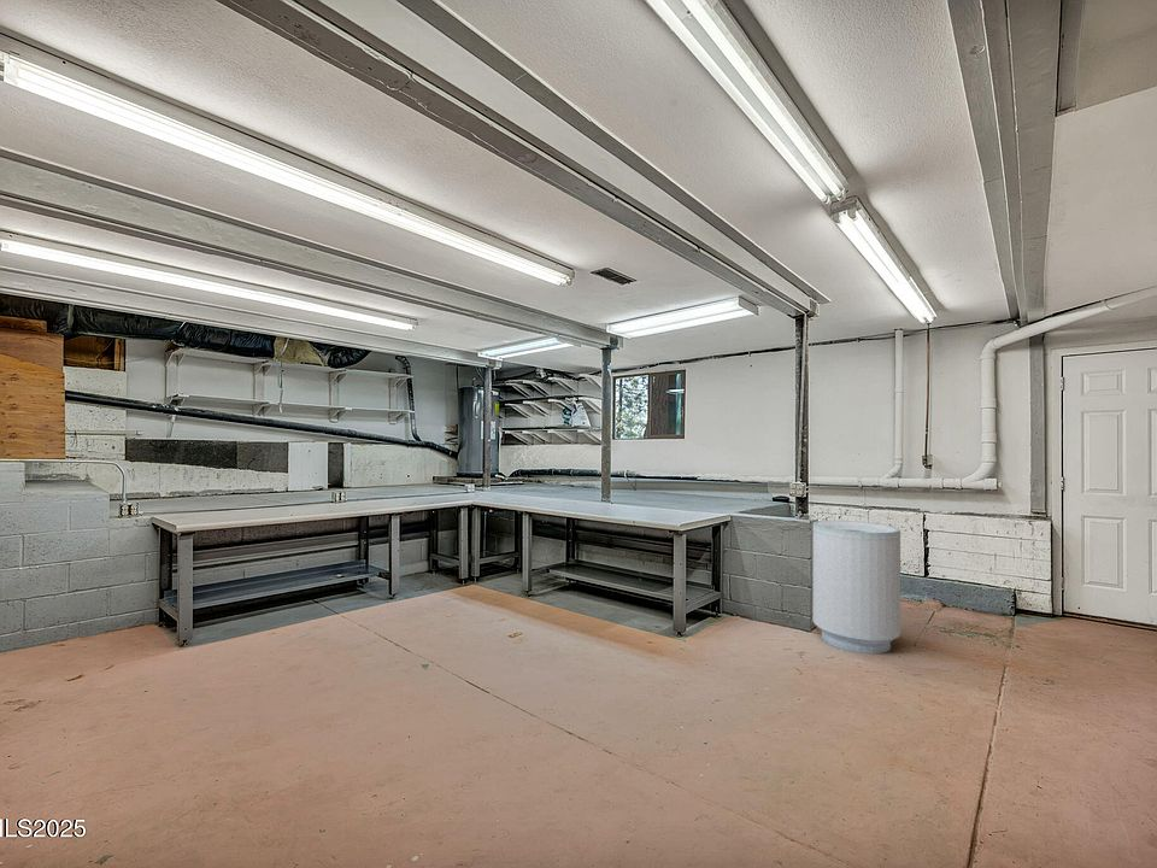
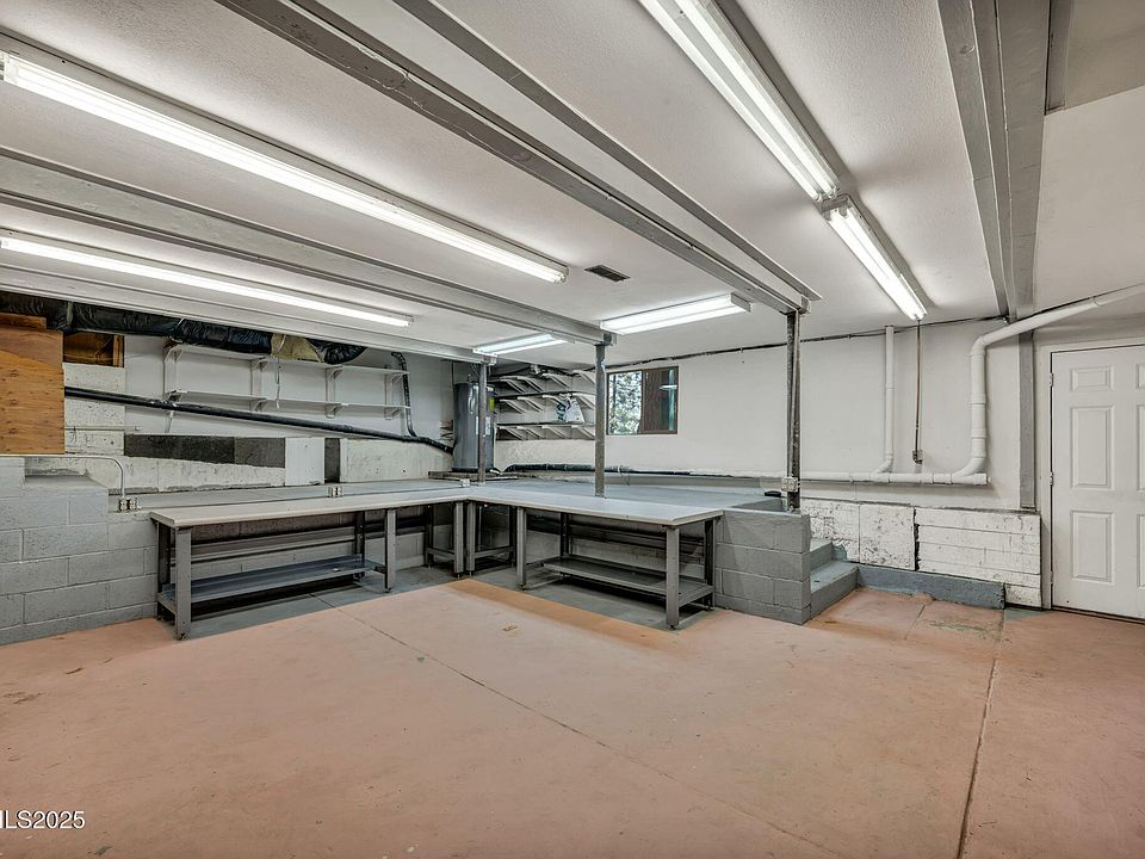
- trash can (854, 583)
